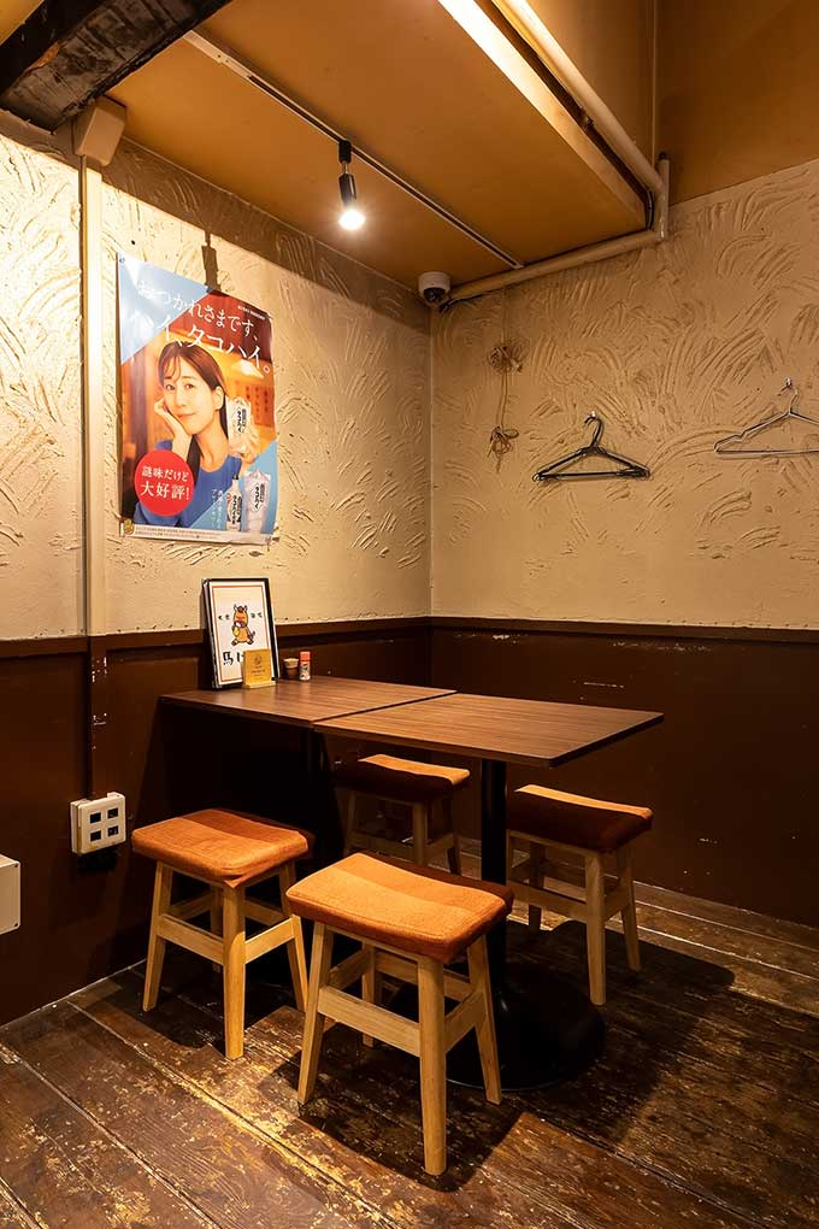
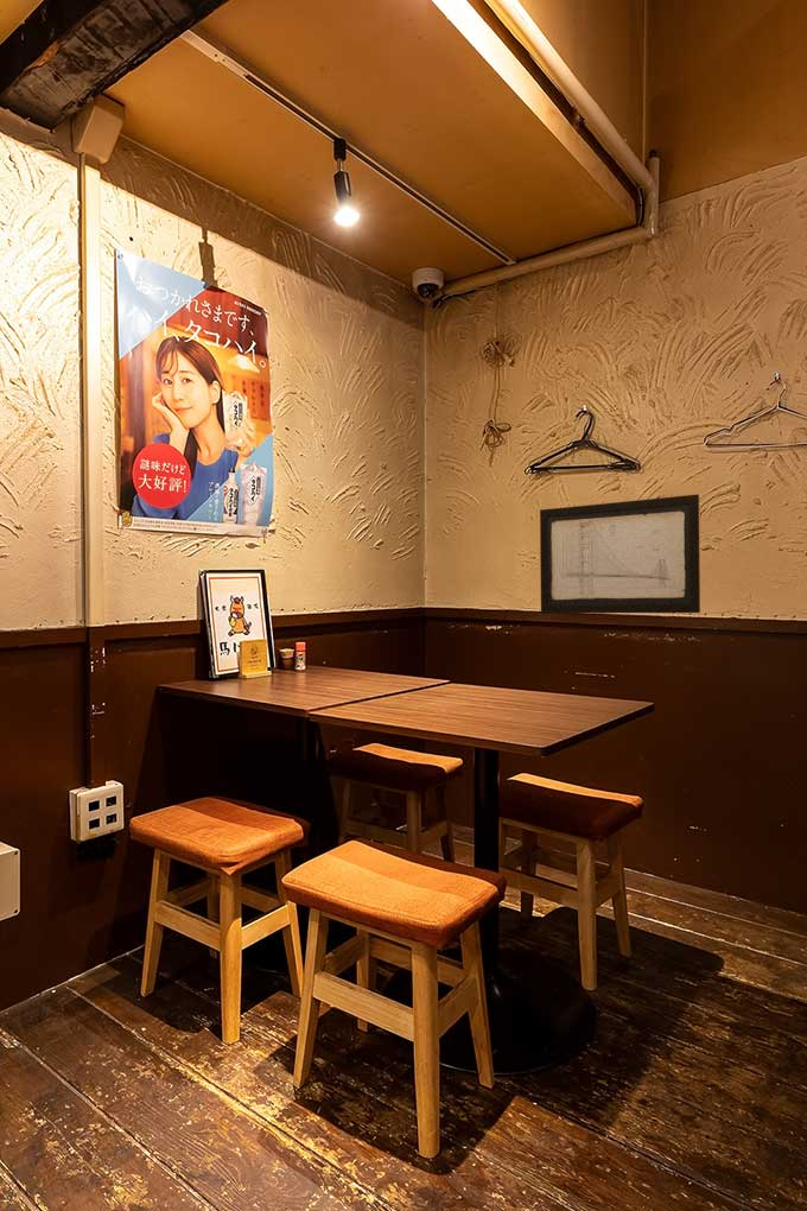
+ wall art (614, 557)
